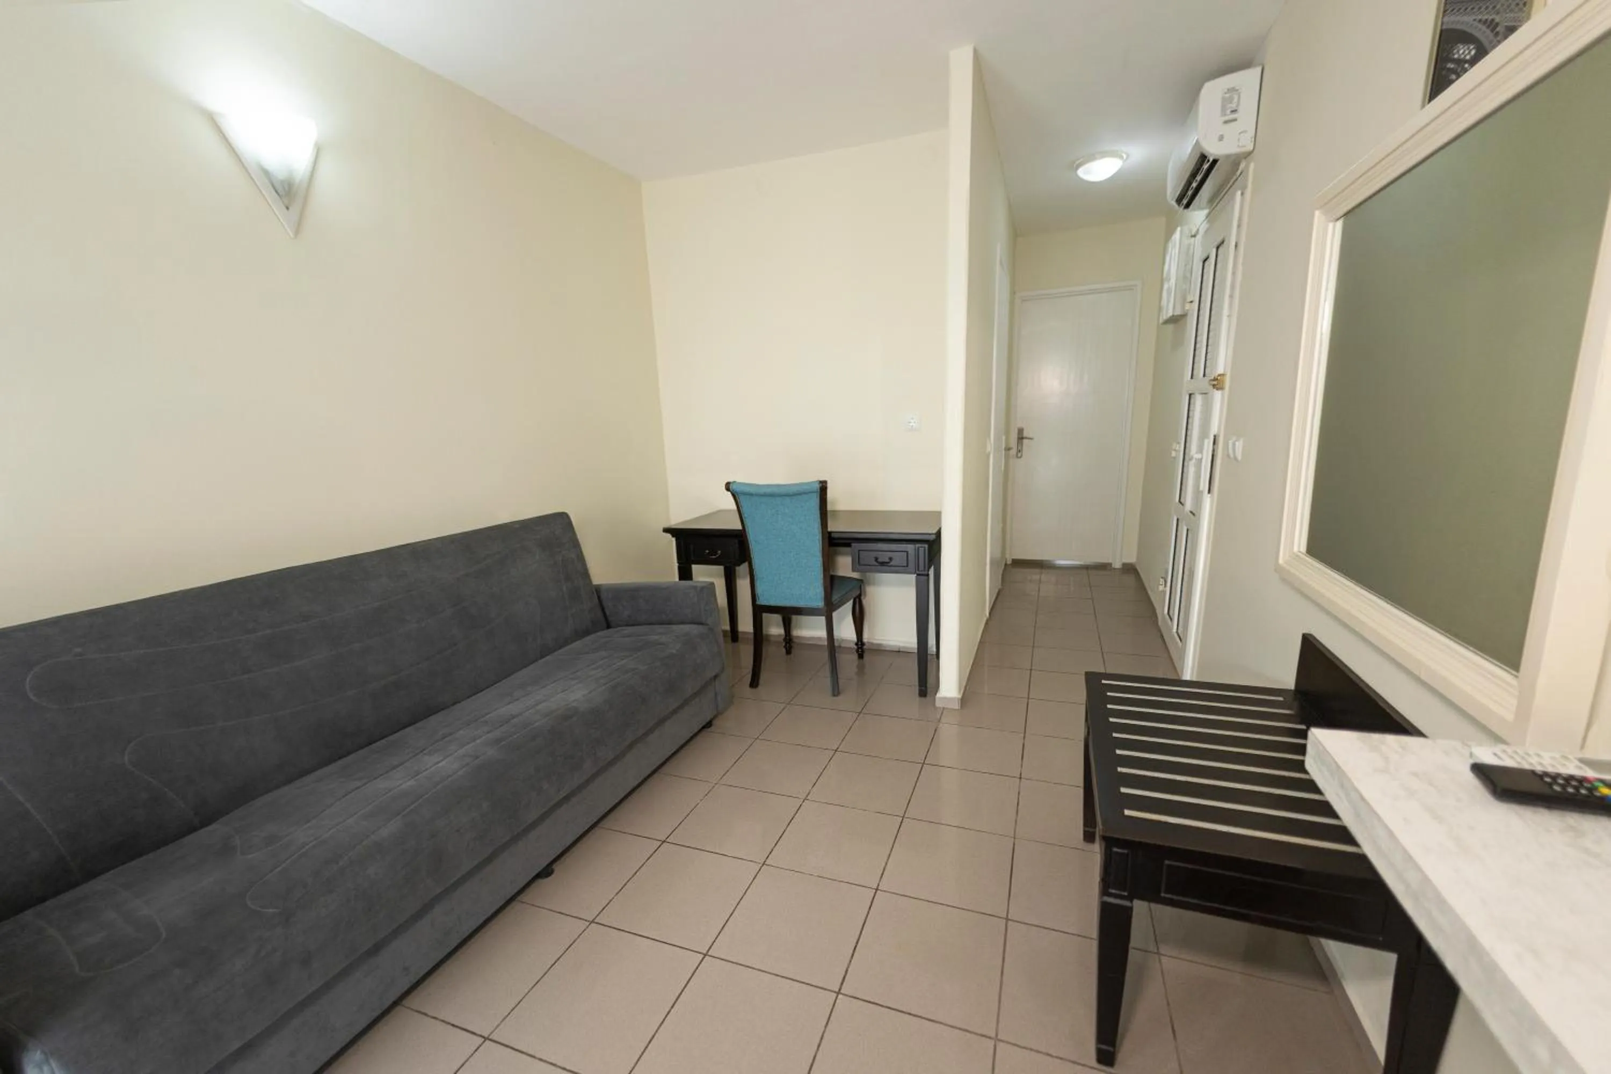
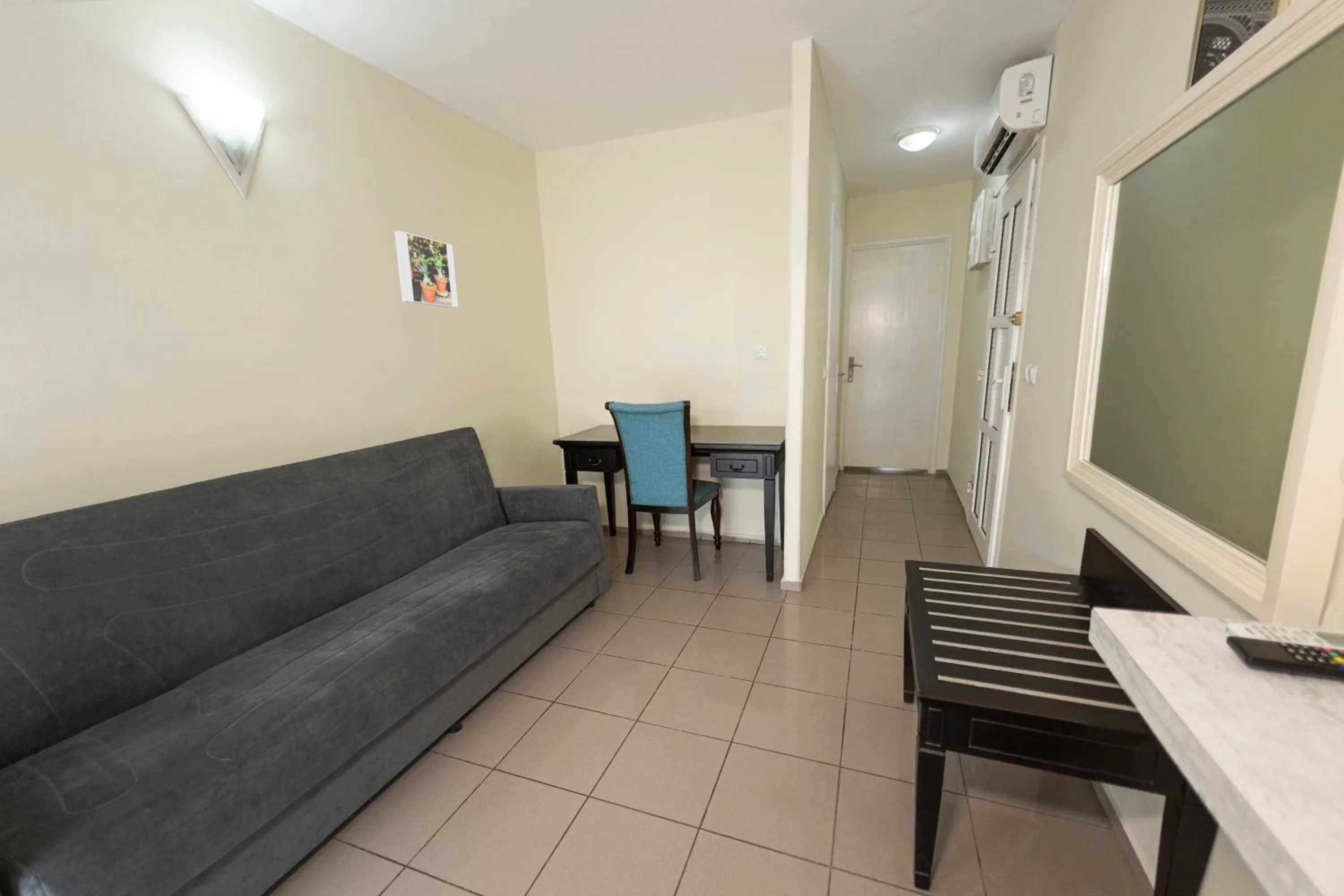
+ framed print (428, 272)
